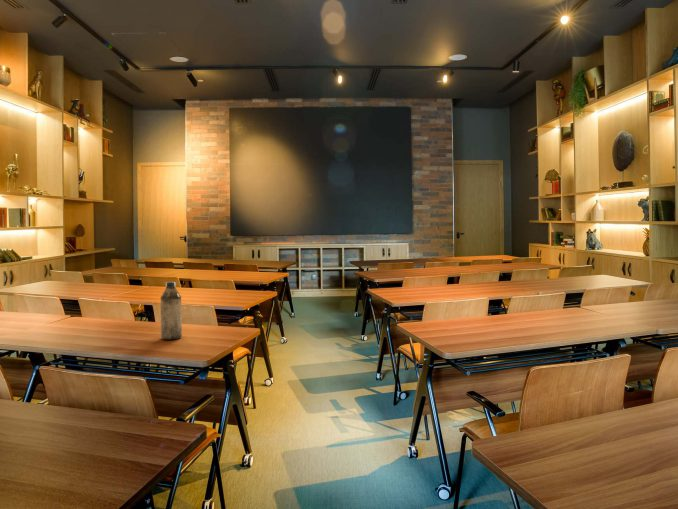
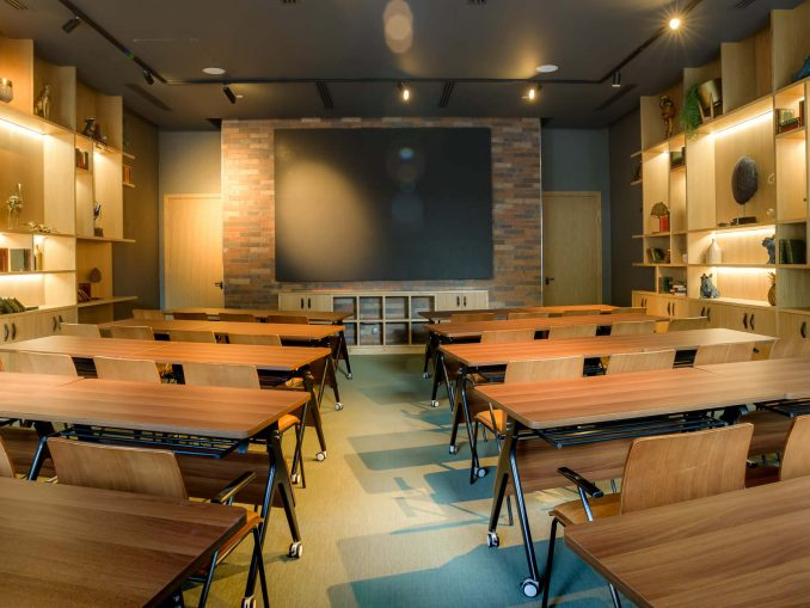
- water bottle (171, 310)
